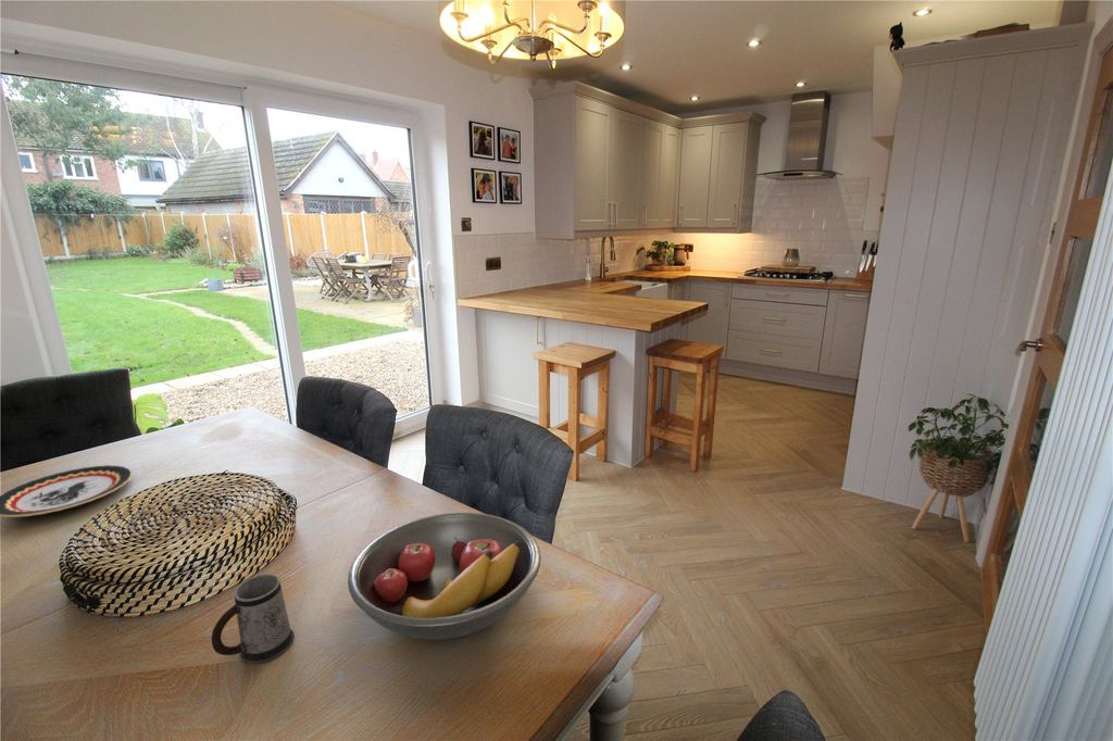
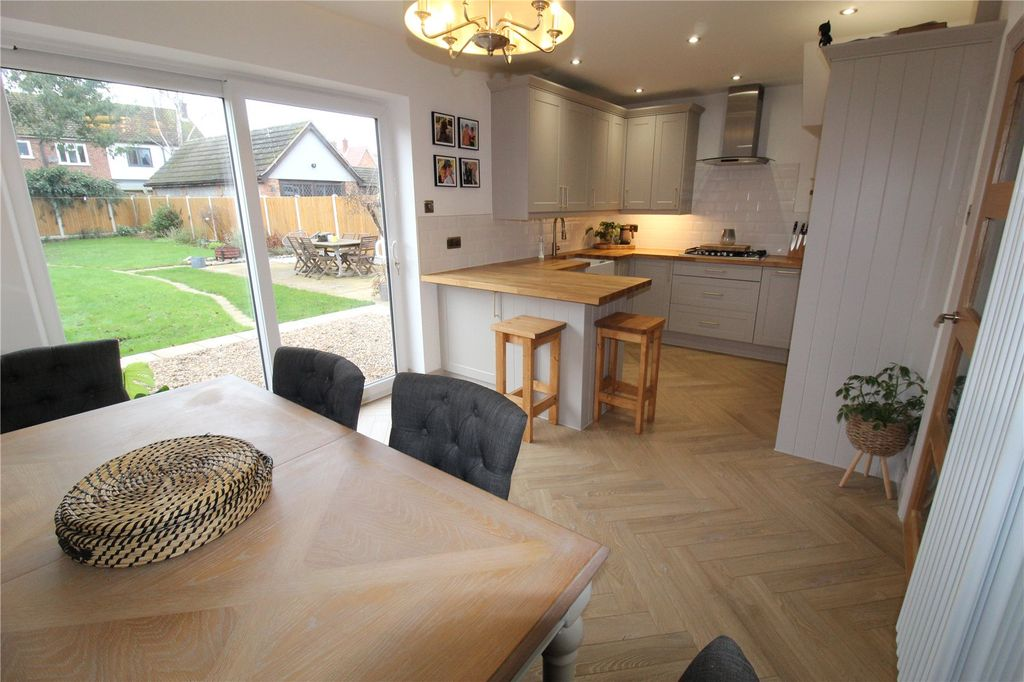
- mug (251, 623)
- fruit bowl (448, 575)
- plate (66, 491)
